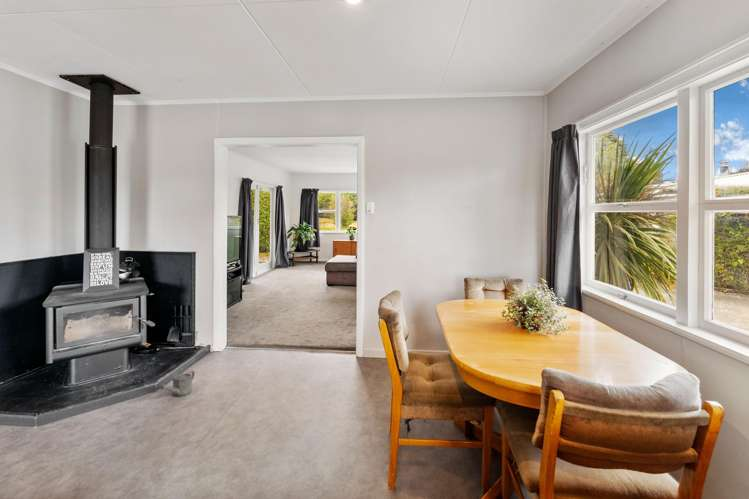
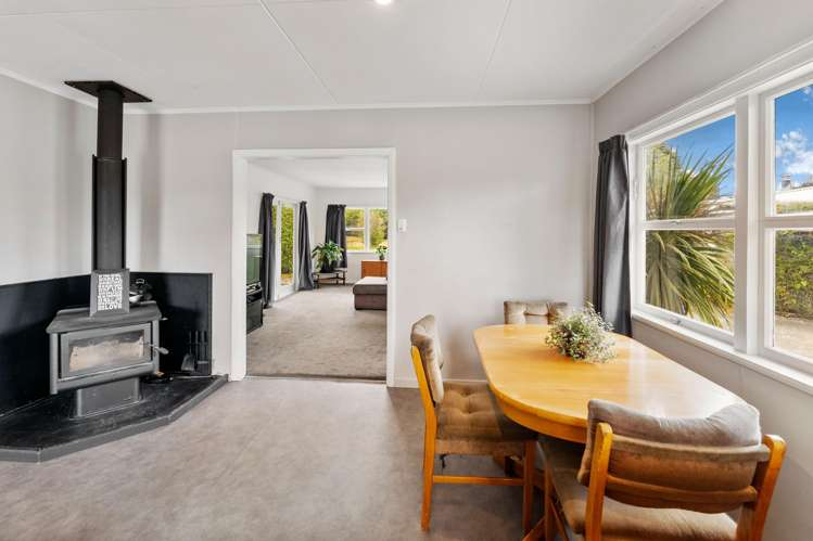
- watering can (178, 385)
